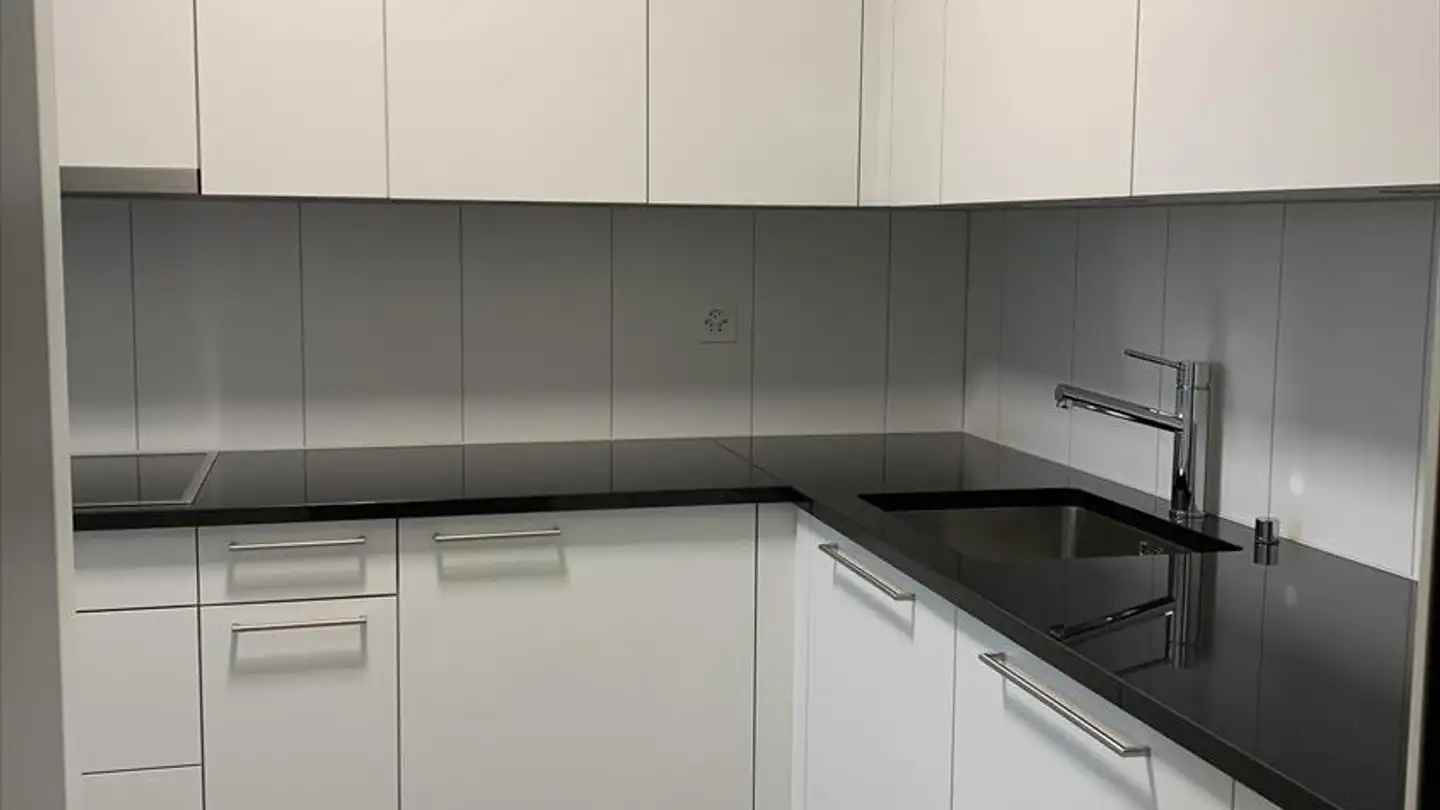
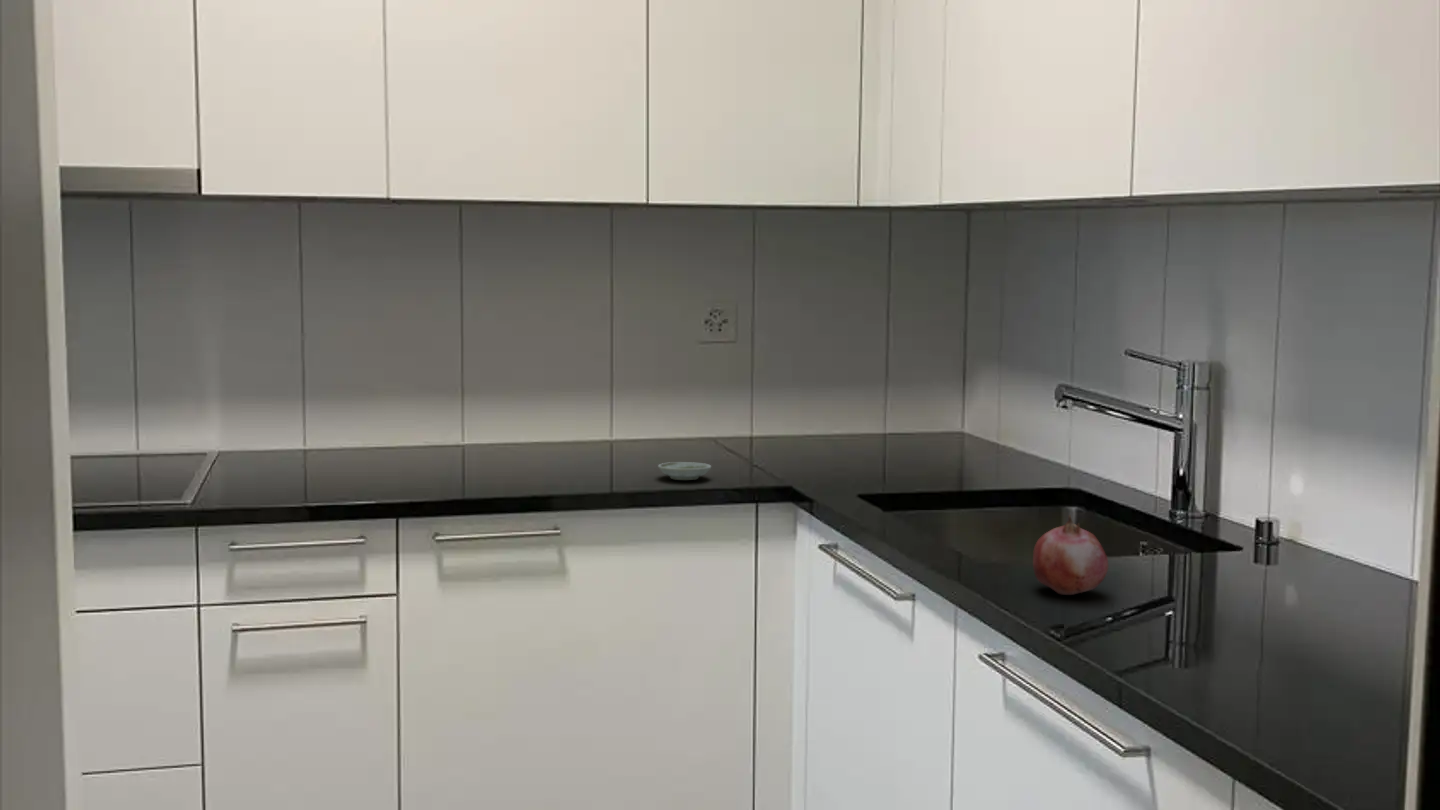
+ fruit (1069, 552)
+ saucer (684, 471)
